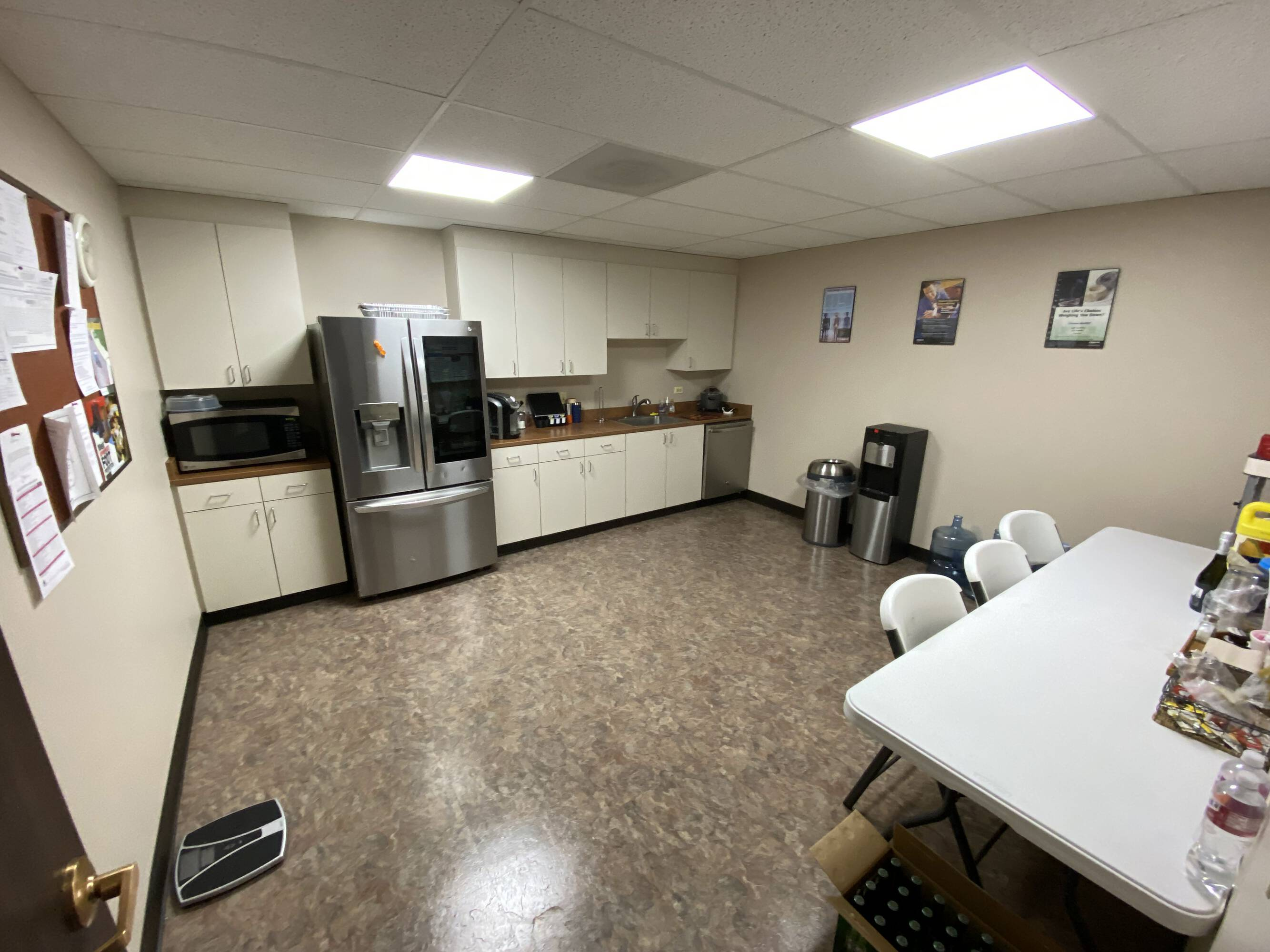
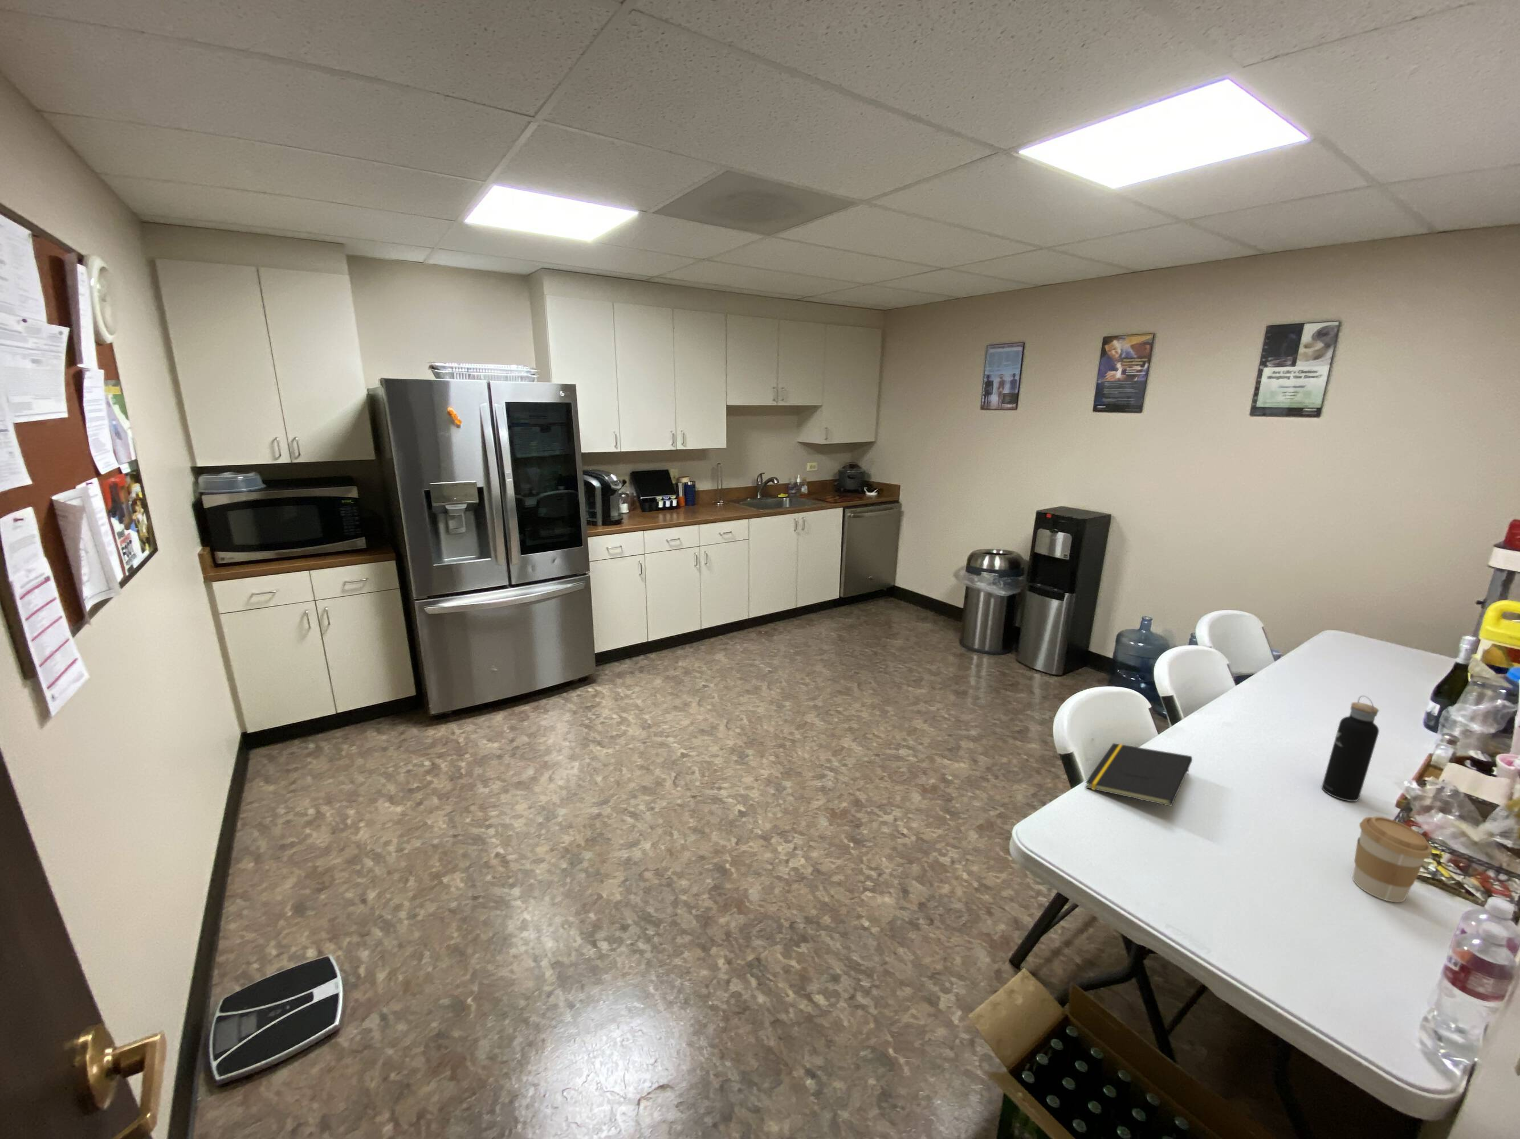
+ coffee cup (1388, 858)
+ water bottle (1352, 747)
+ notepad (1139, 772)
